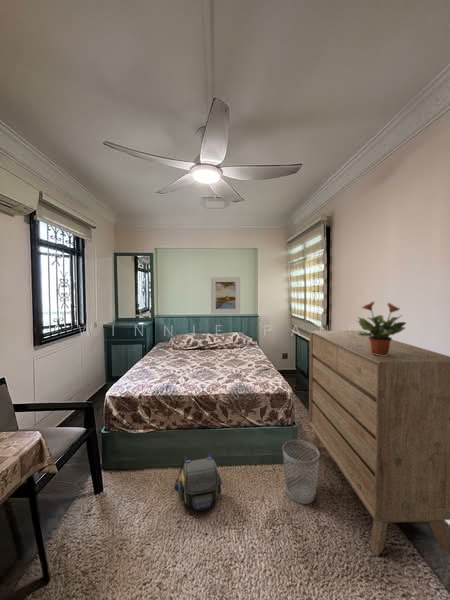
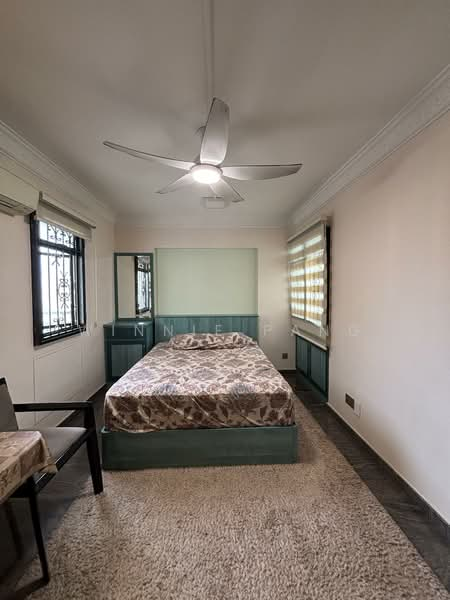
- dresser (365, 414)
- shoulder bag (199, 477)
- potted plant (380, 327)
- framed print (225, 295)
- wastebasket (300, 470)
